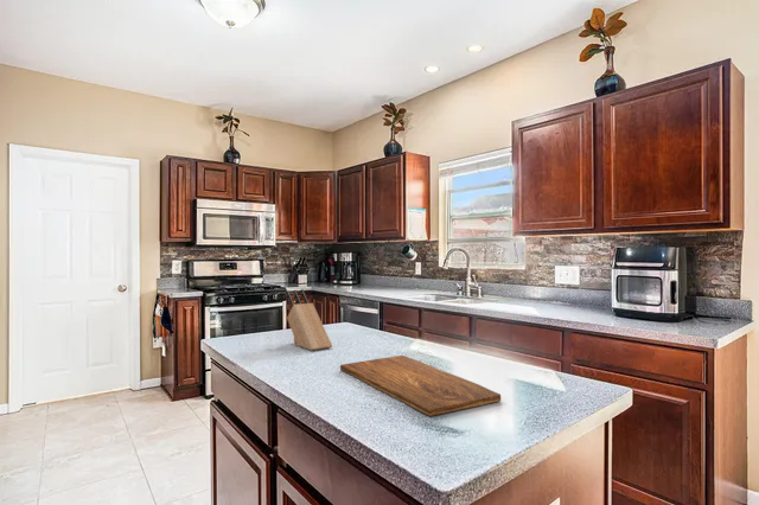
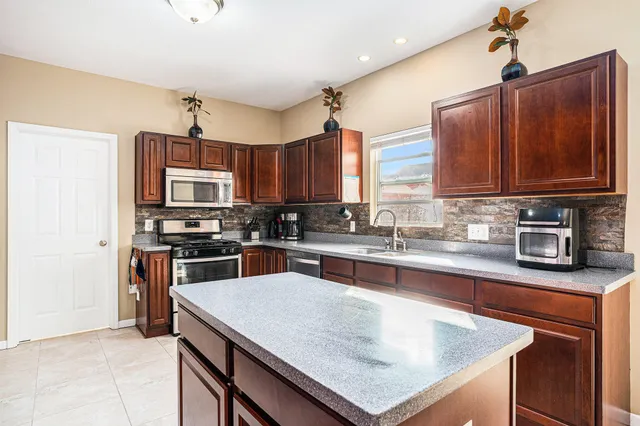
- knife block (306, 317)
- cutting board (413, 379)
